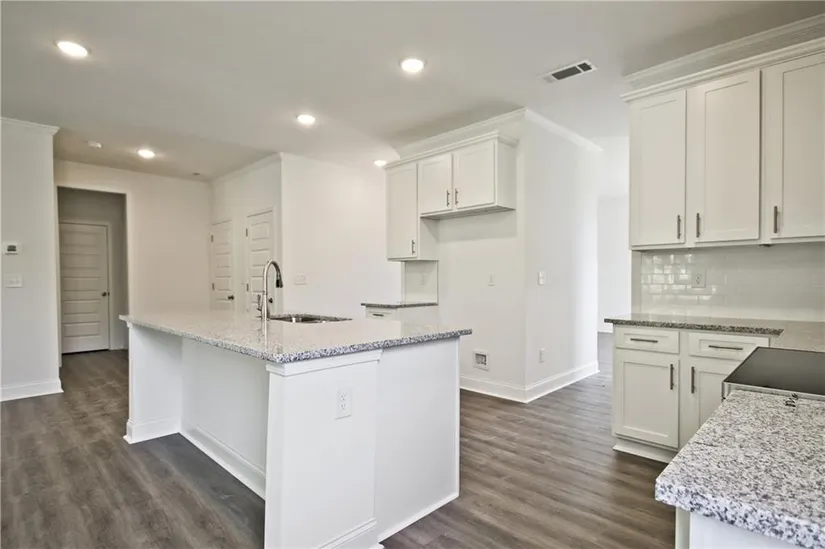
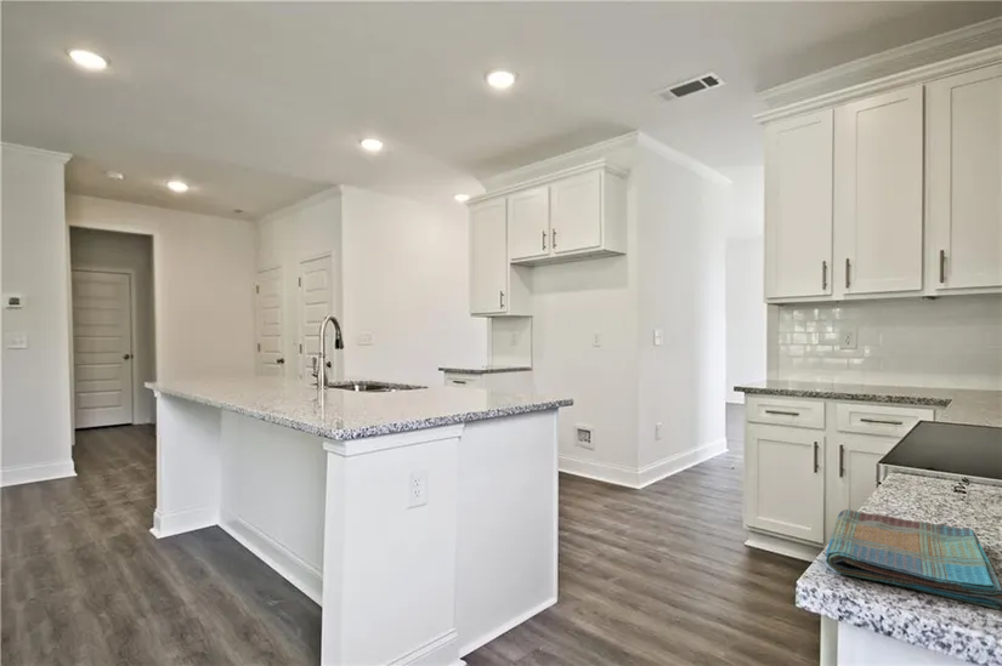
+ dish towel (905, 546)
